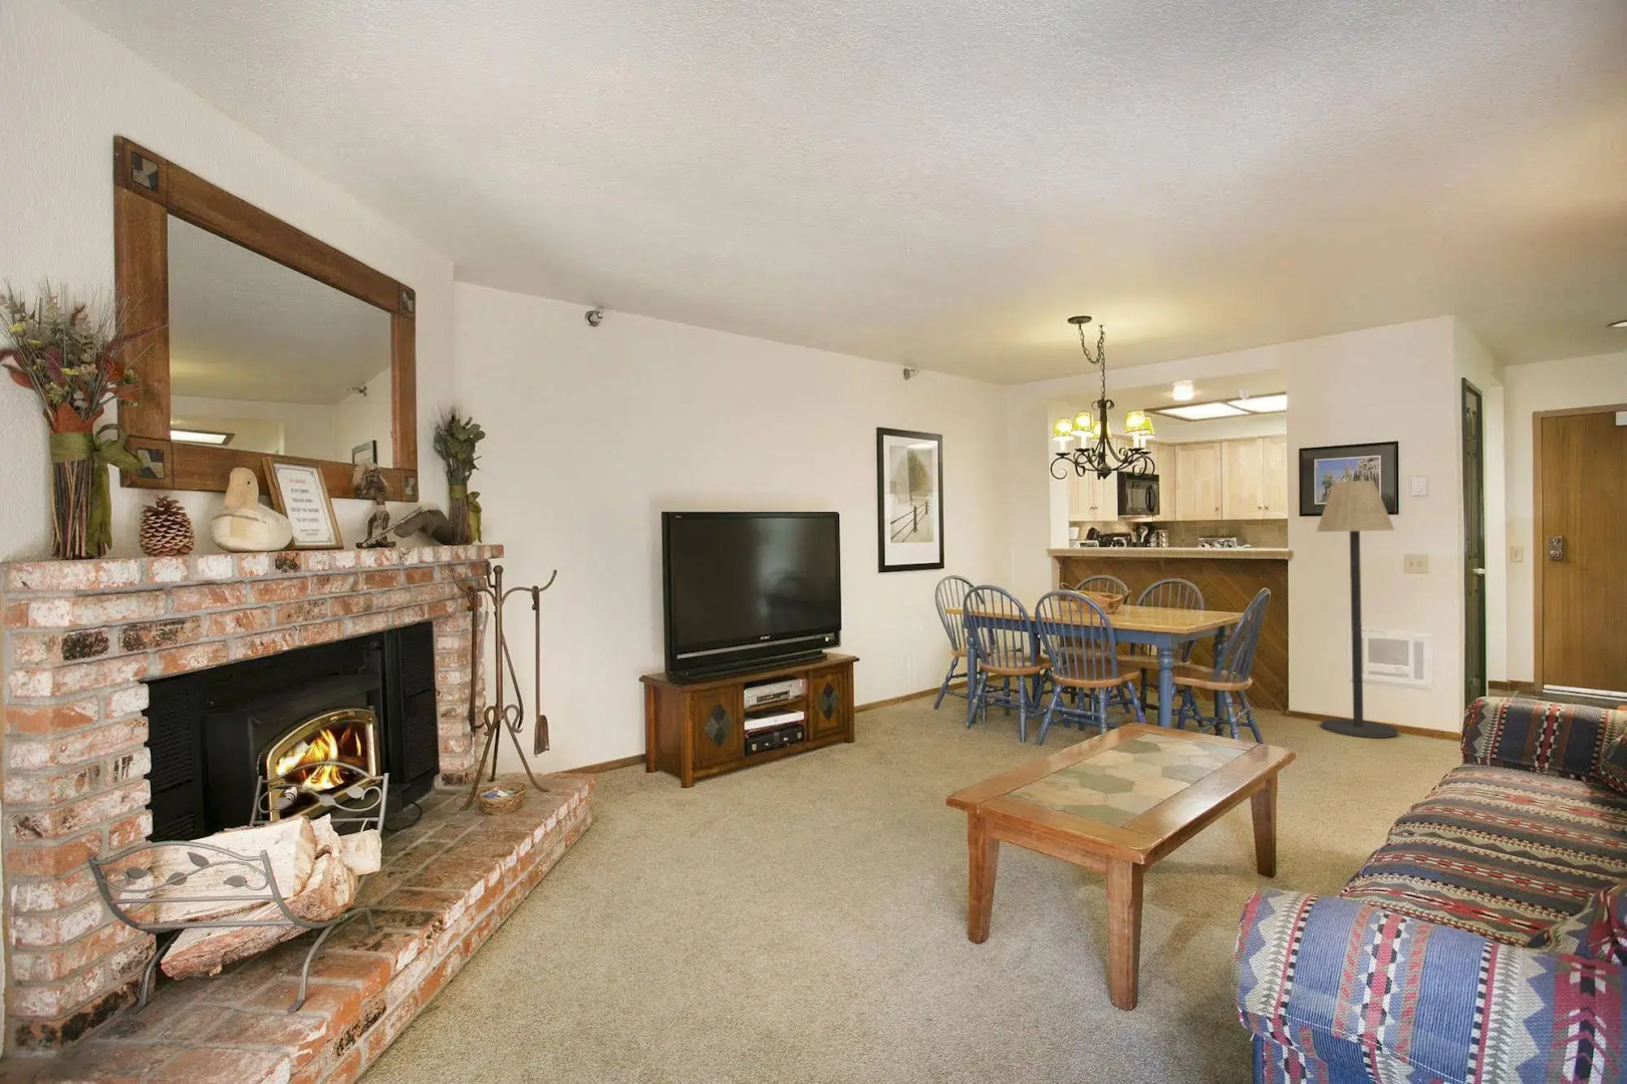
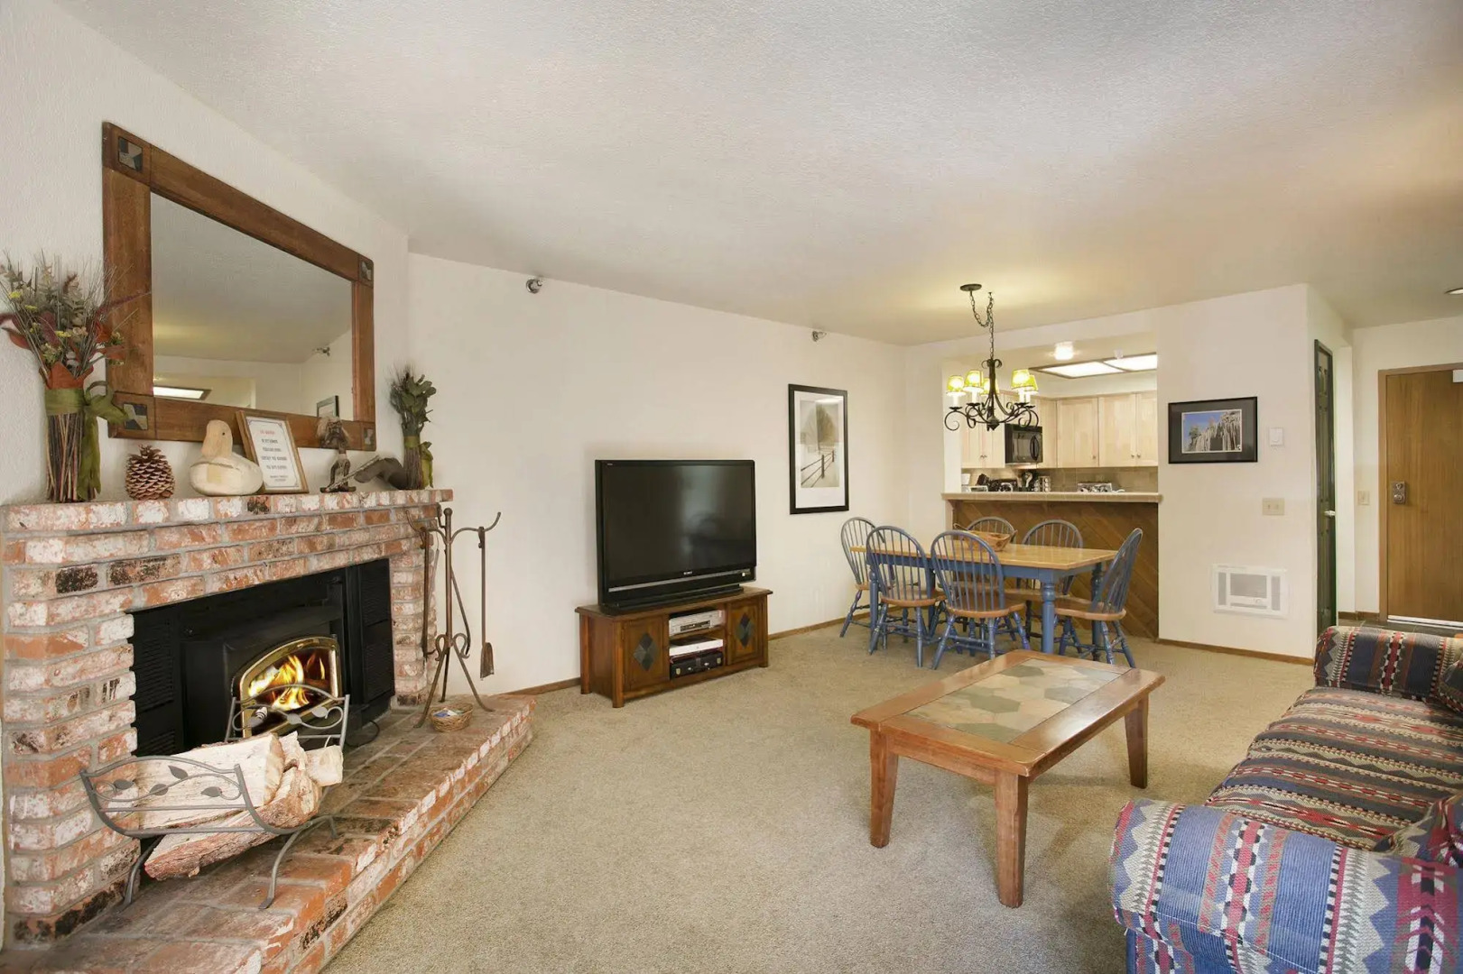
- floor lamp (1356, 605)
